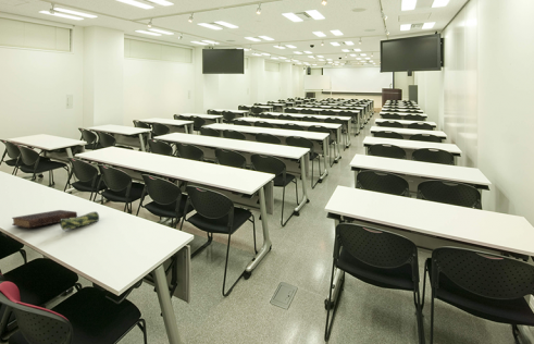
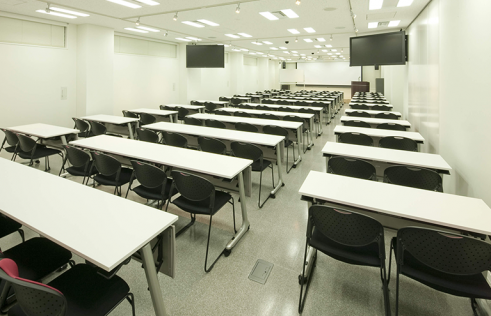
- book (46, 218)
- pencil case (79, 220)
